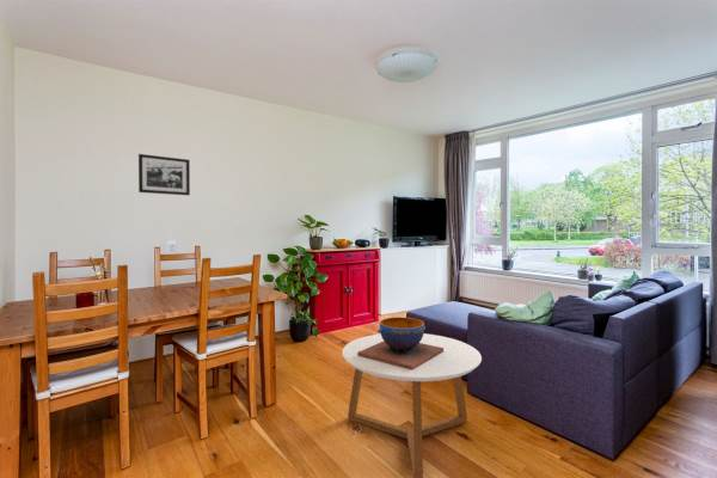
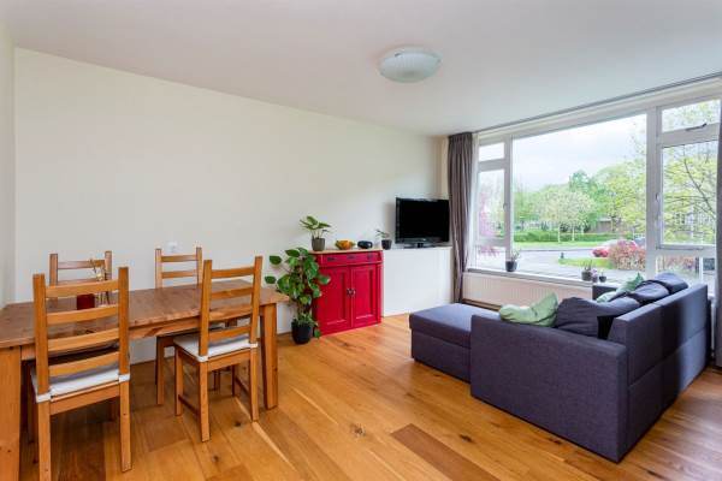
- coffee table (412, 396)
- decorative bowl (400, 337)
- picture frame (165, 174)
